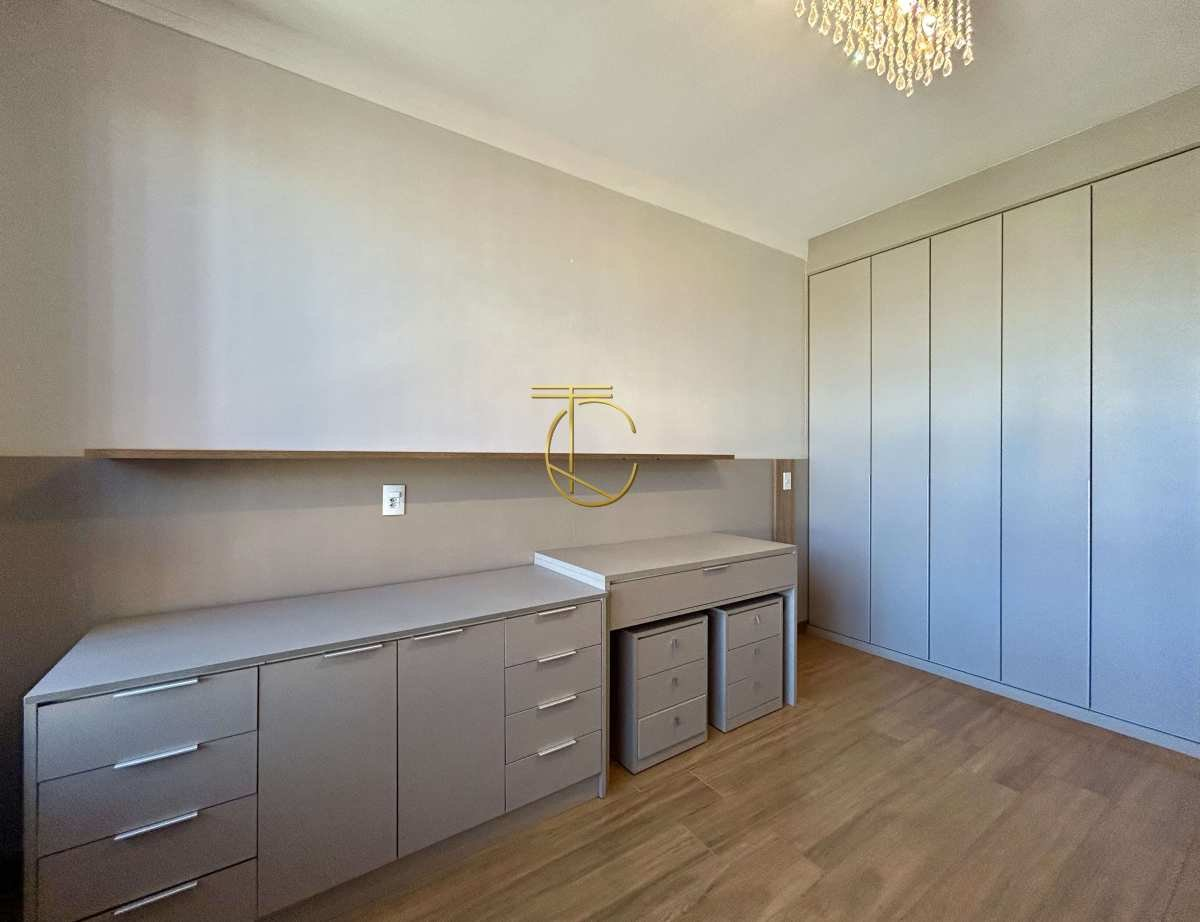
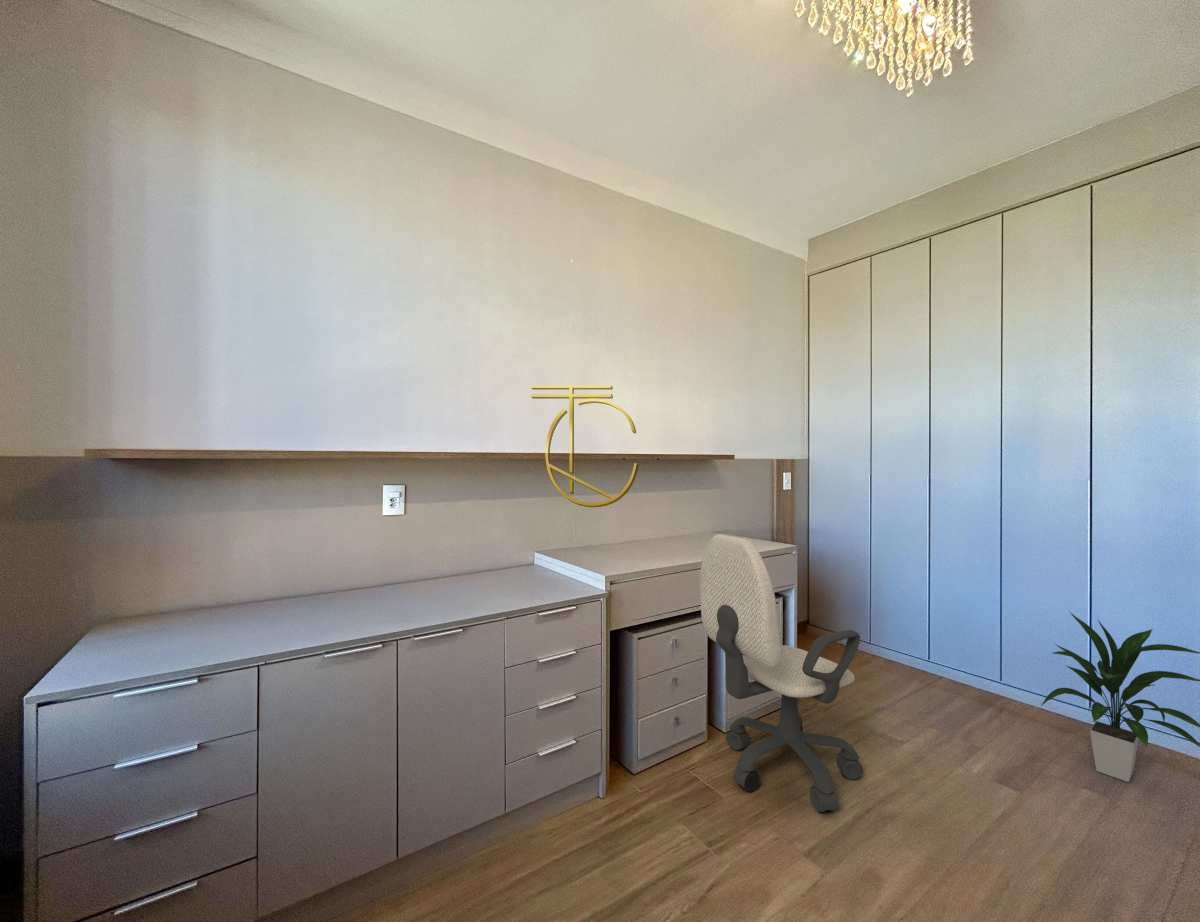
+ office chair (779, 653)
+ indoor plant (1118, 695)
